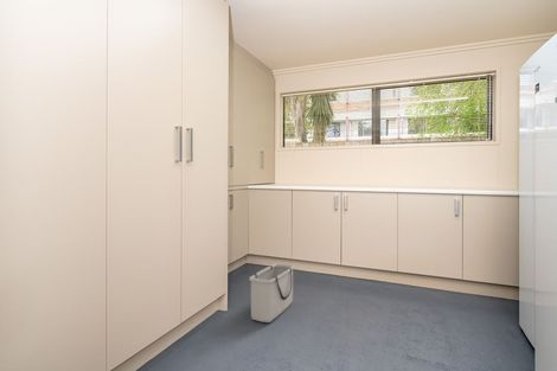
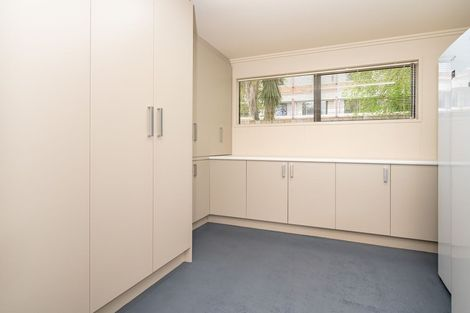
- storage bin (273, 290)
